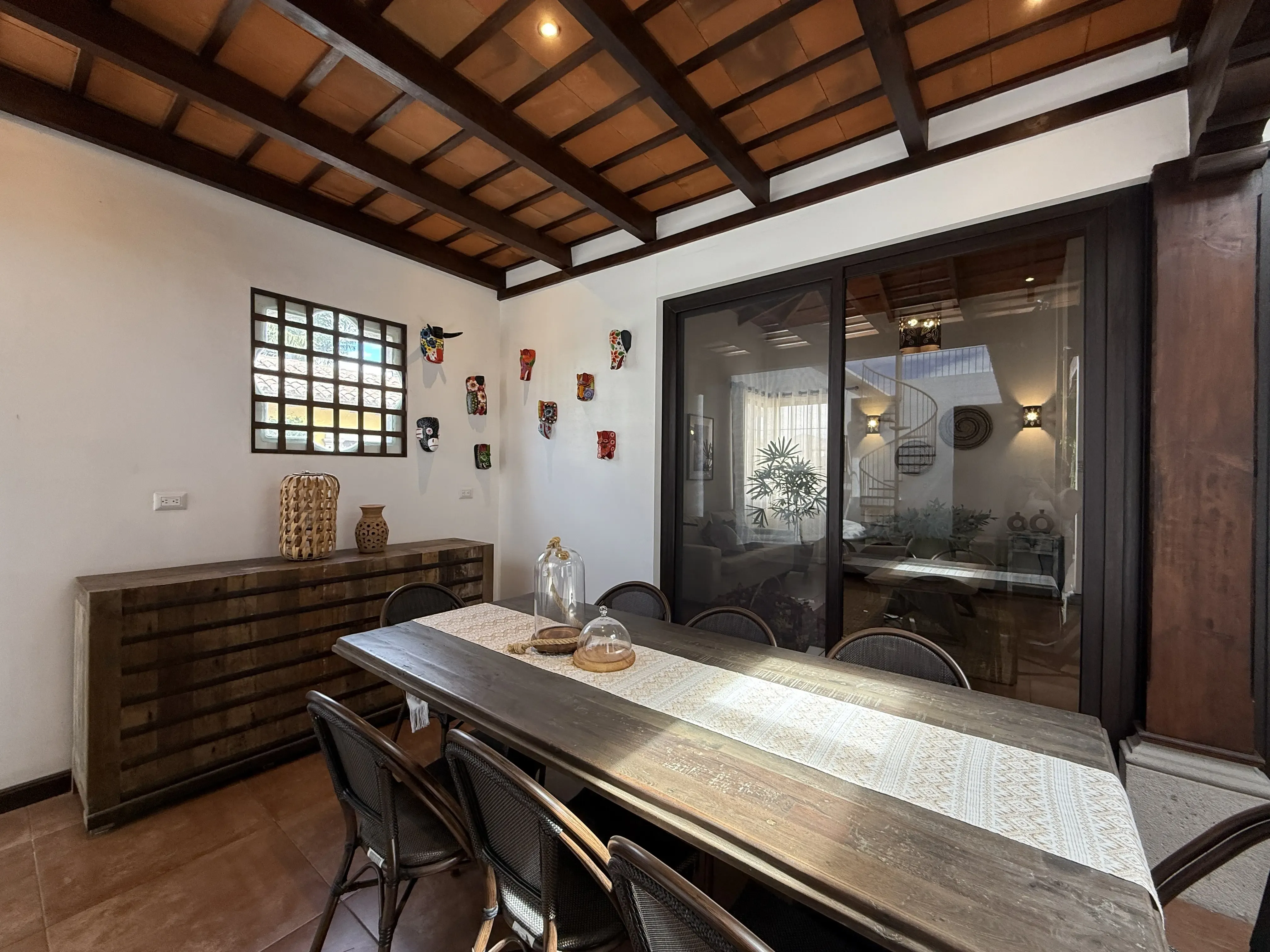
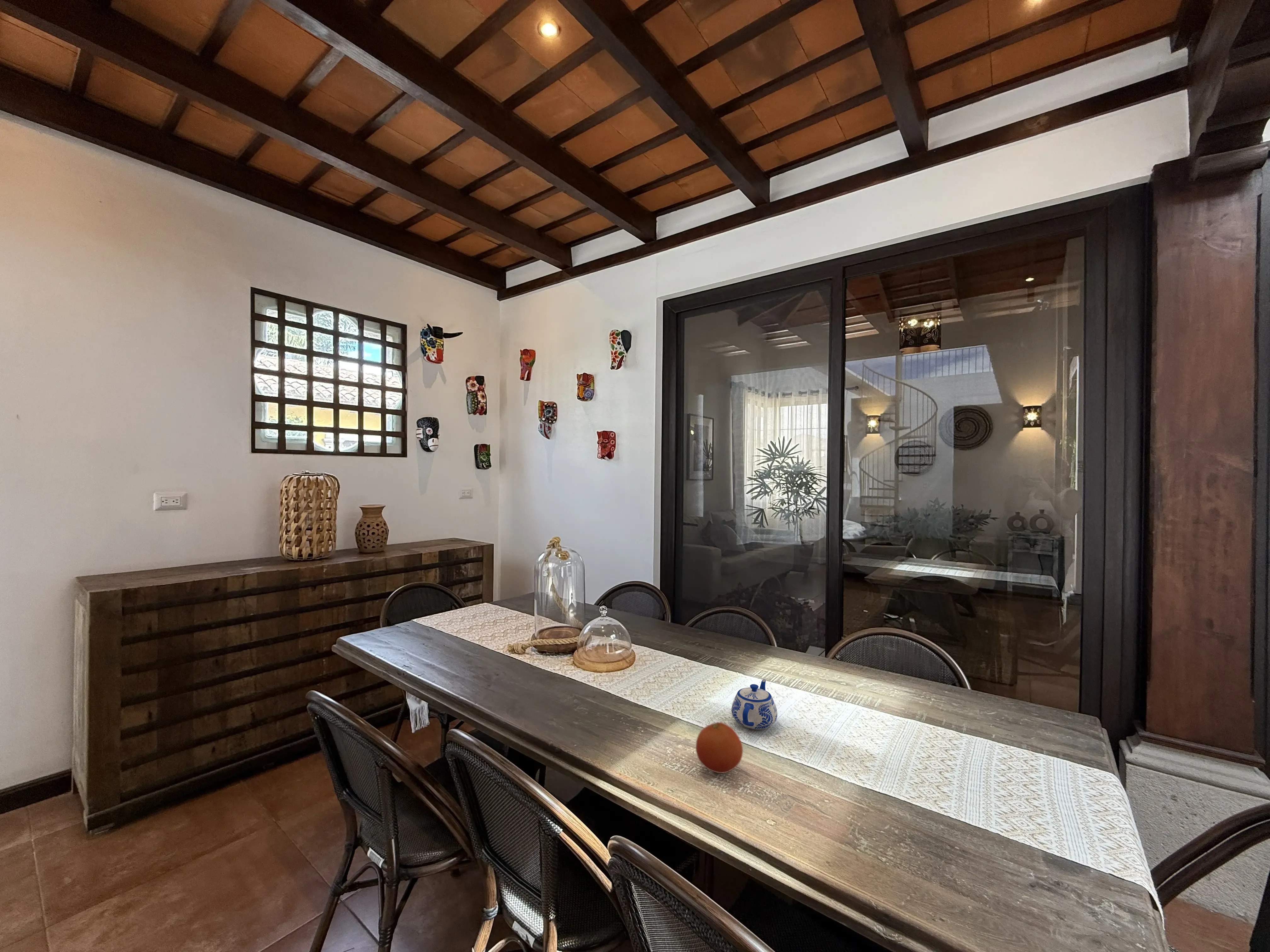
+ fruit (718, 746)
+ teapot (755, 702)
